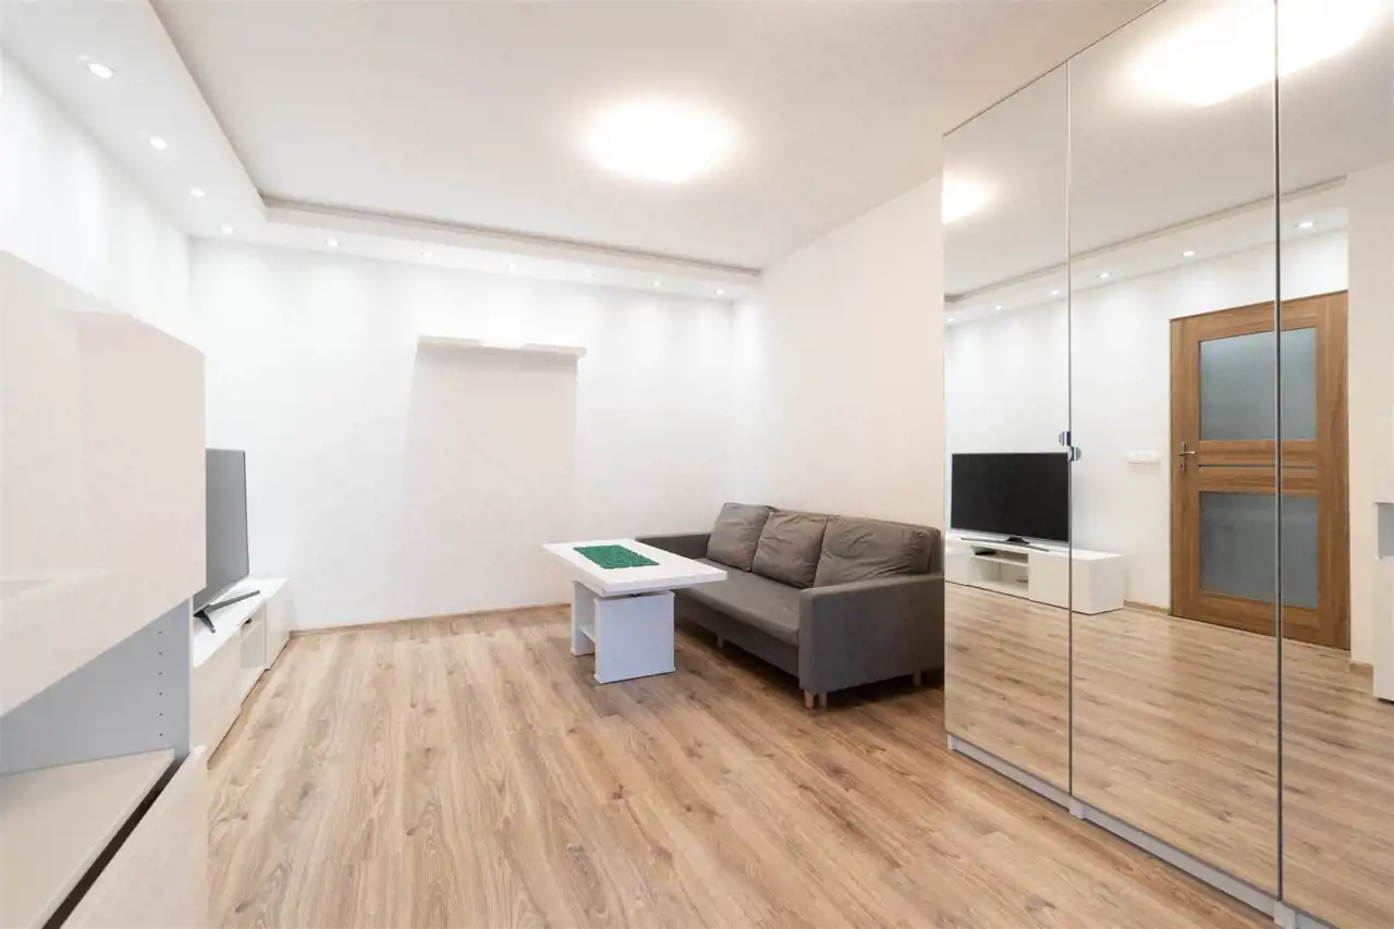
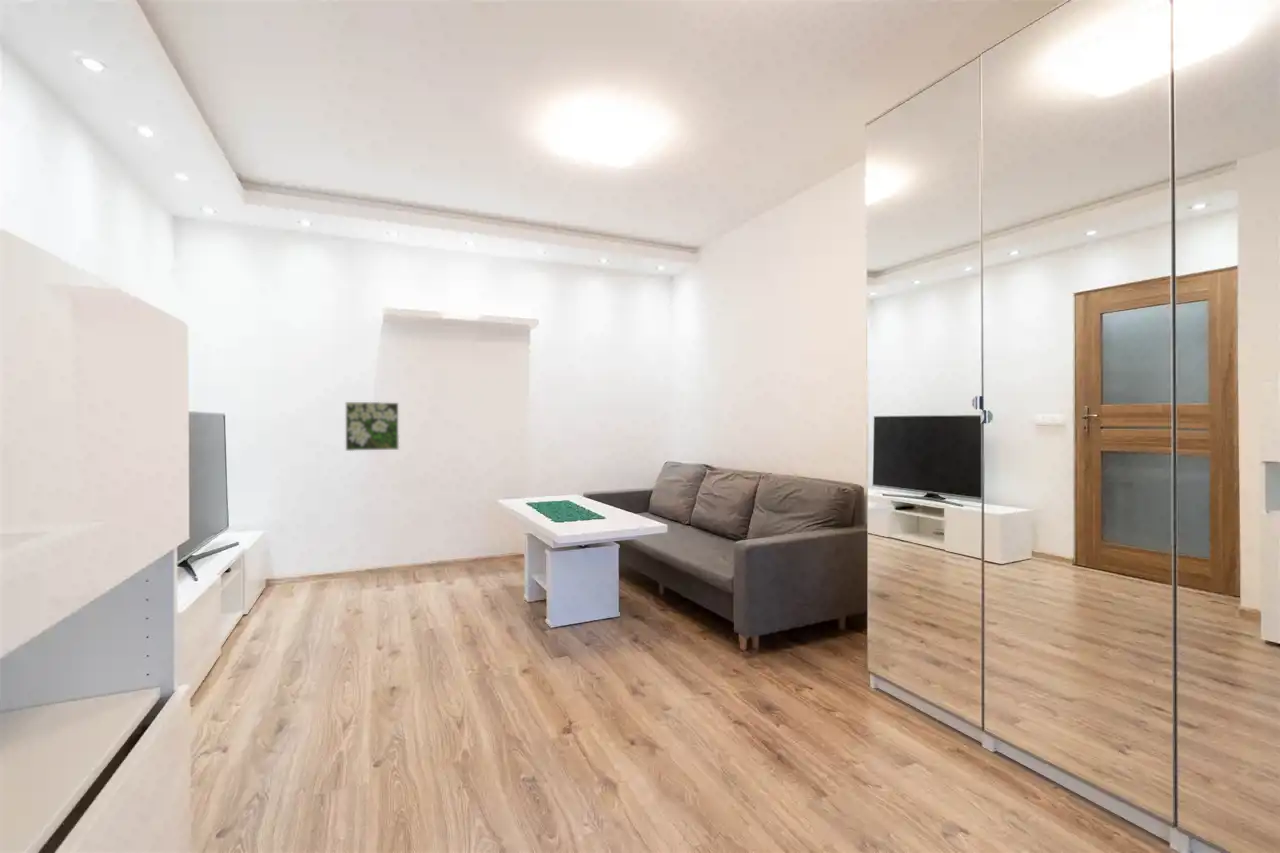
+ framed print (372, 426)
